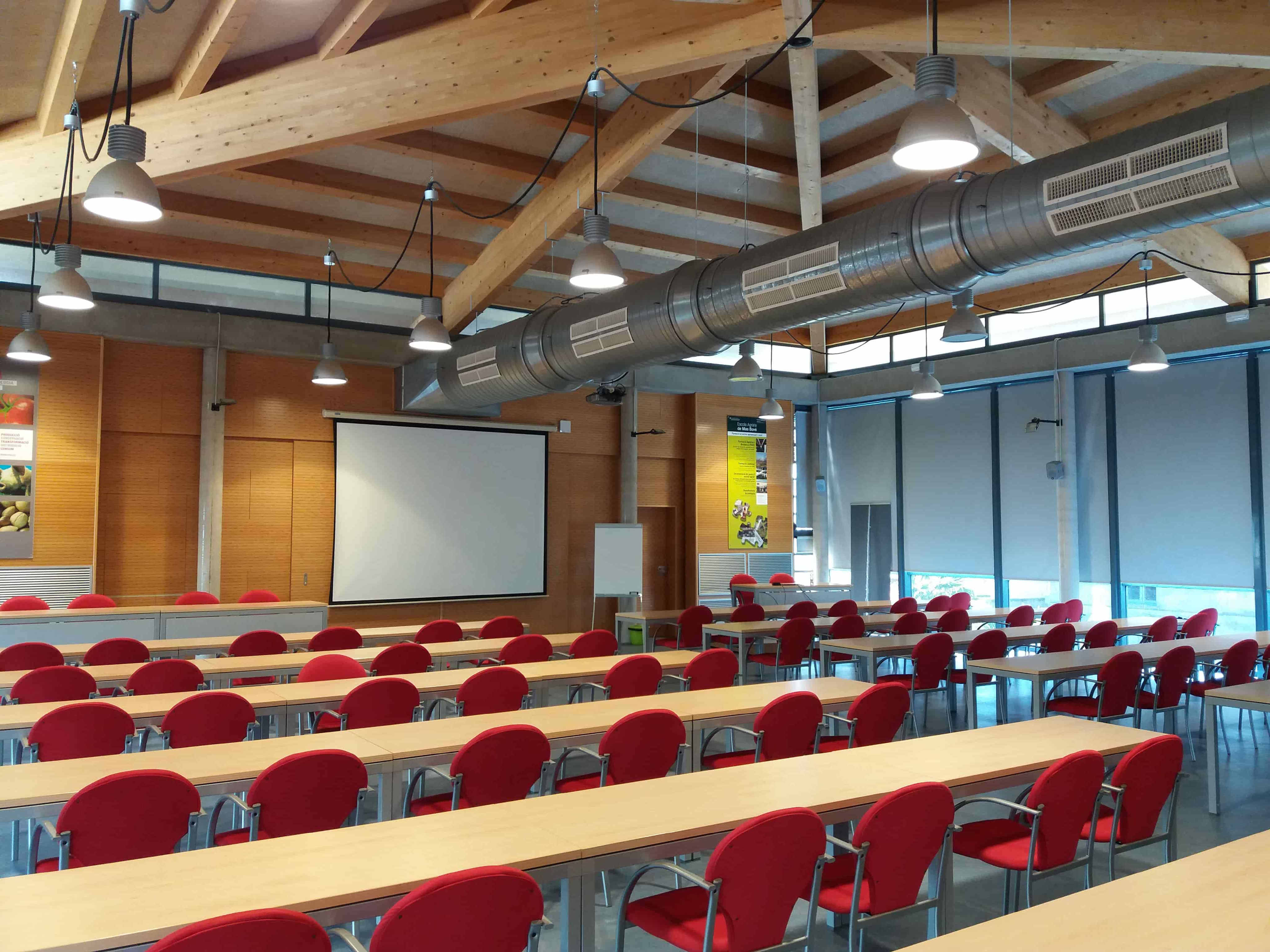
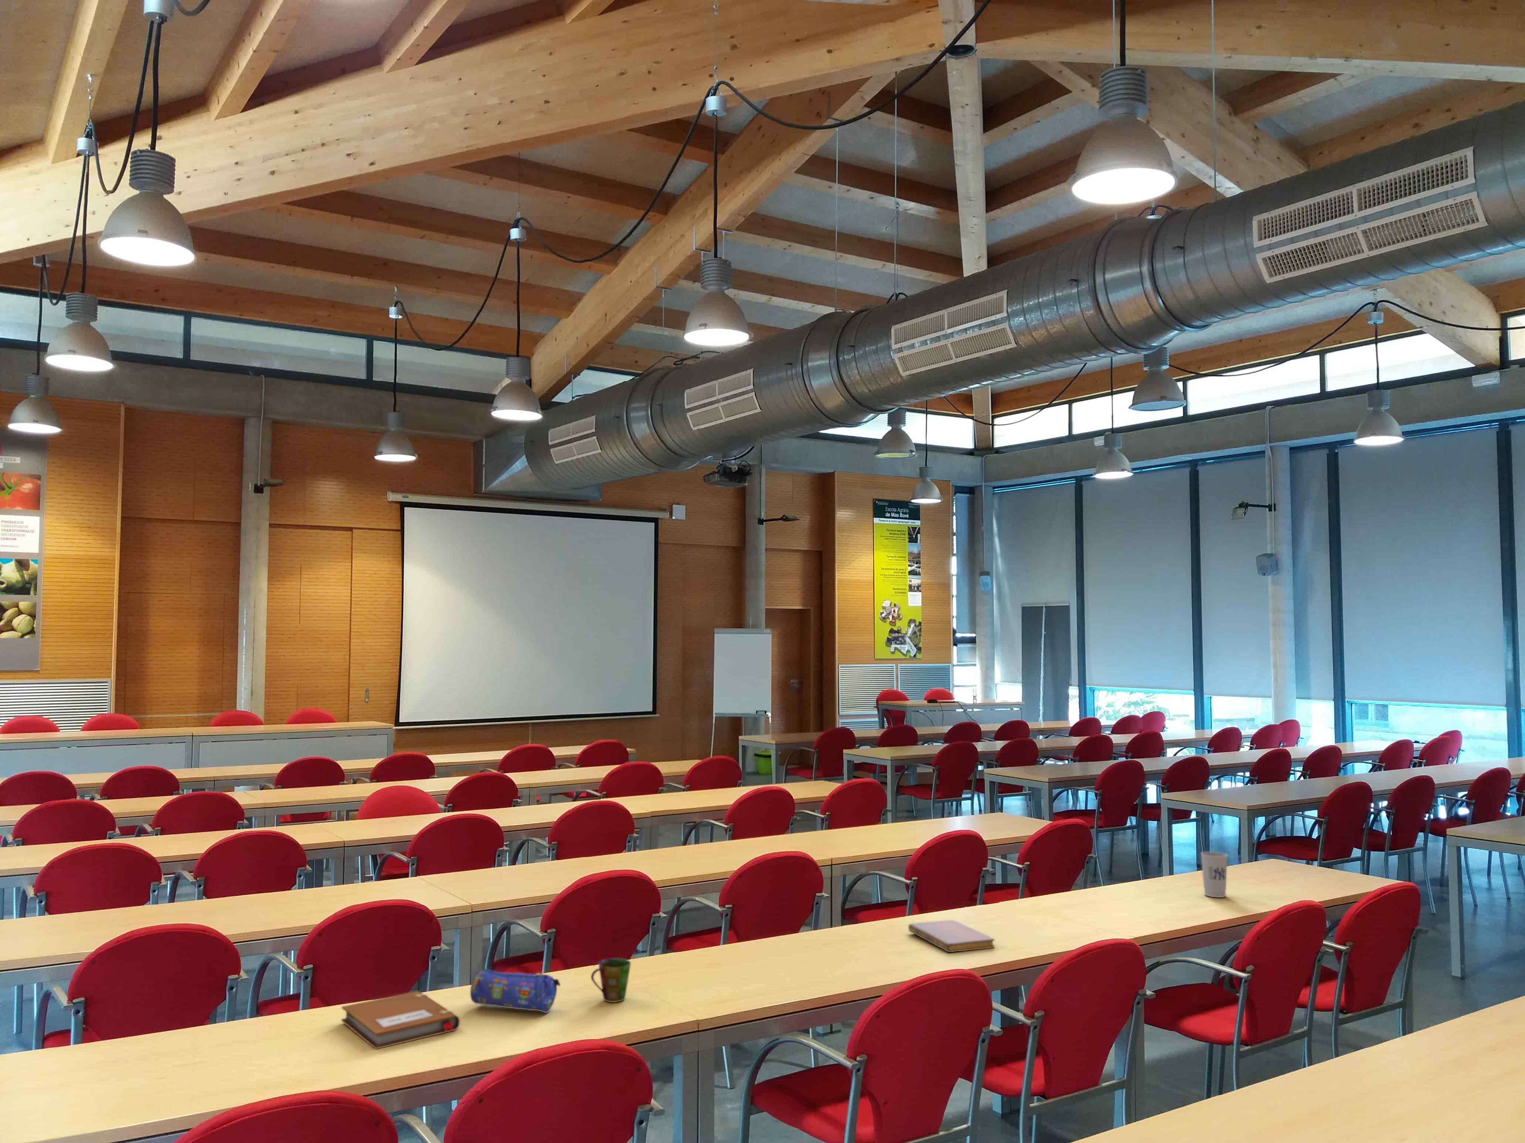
+ pencil case (514, 989)
+ notebook (951, 935)
+ notebook (401, 1018)
+ cup (610, 982)
+ cup (1214, 875)
